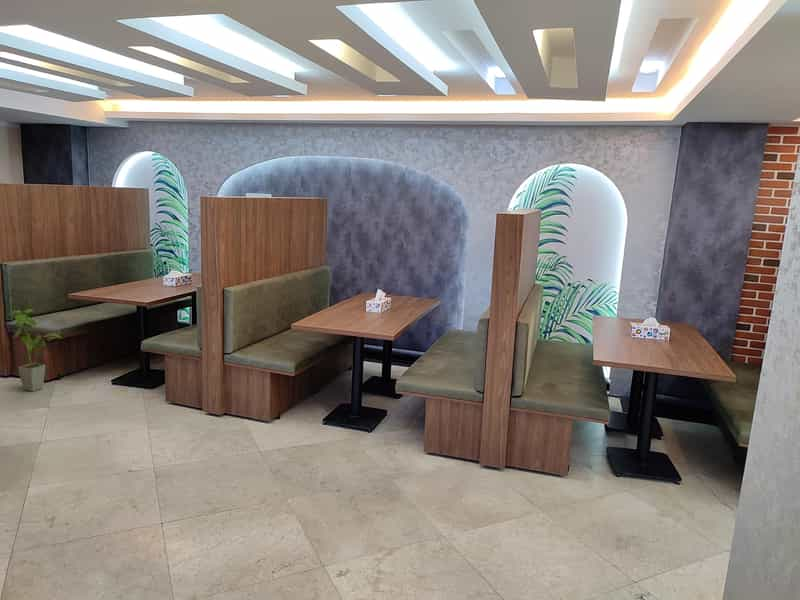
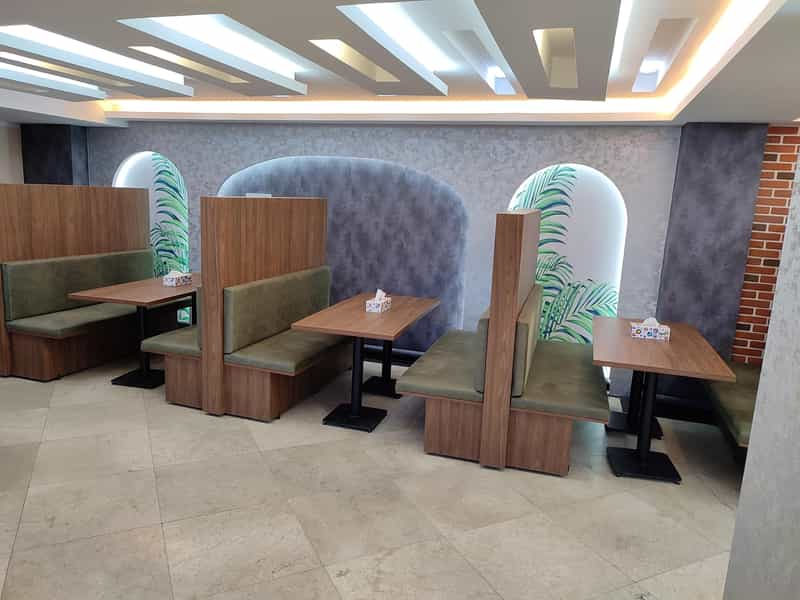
- house plant (31, 349)
